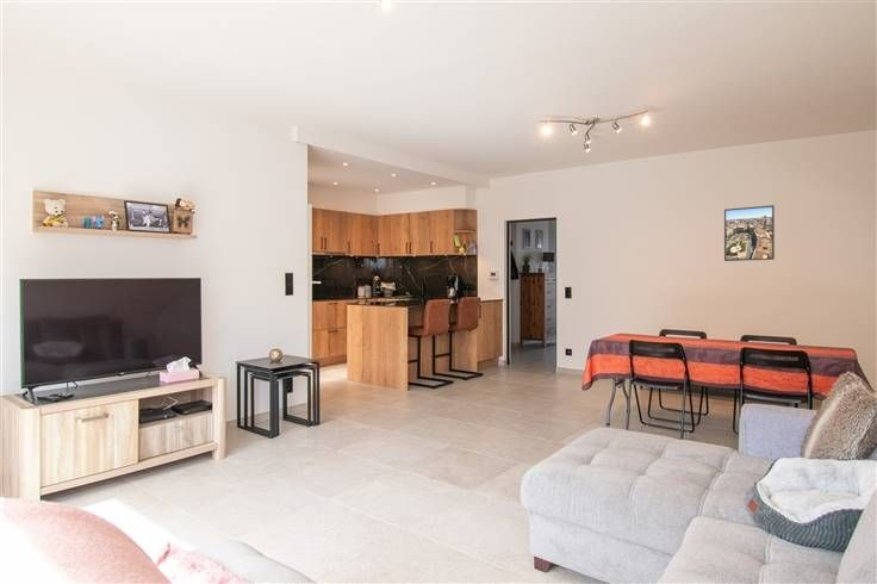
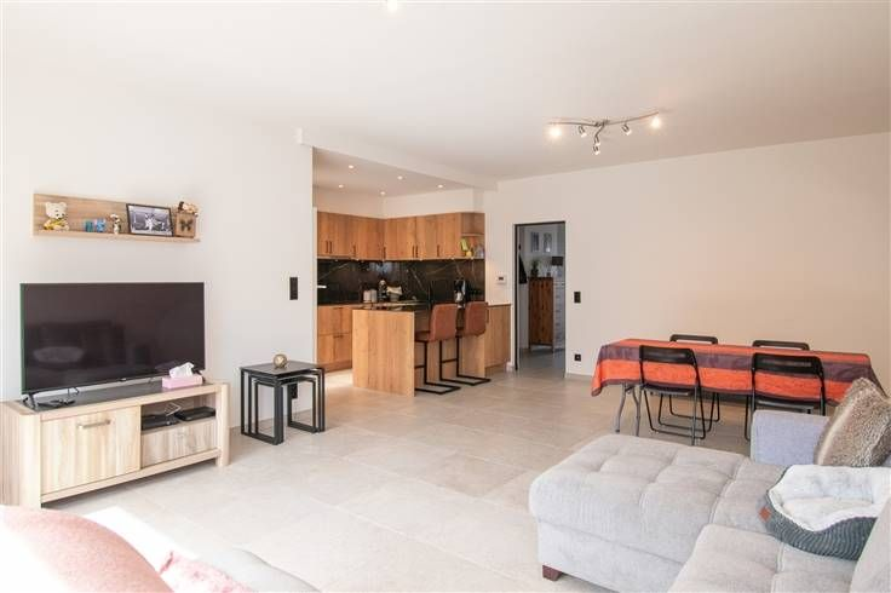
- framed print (748, 234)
